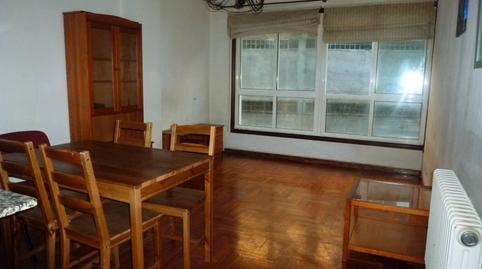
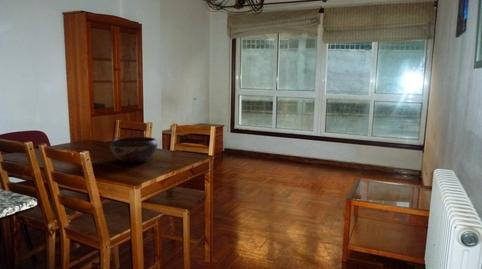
+ decorative bowl (134, 150)
